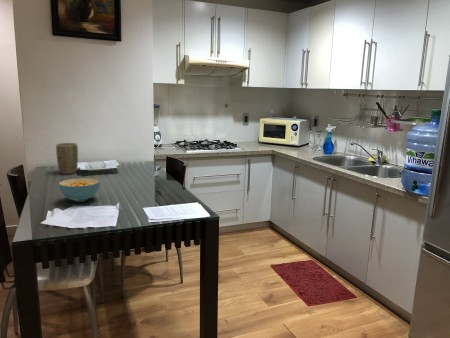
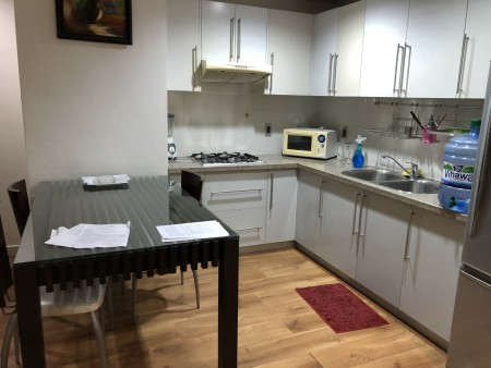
- plant pot (67, 158)
- cereal bowl (80, 191)
